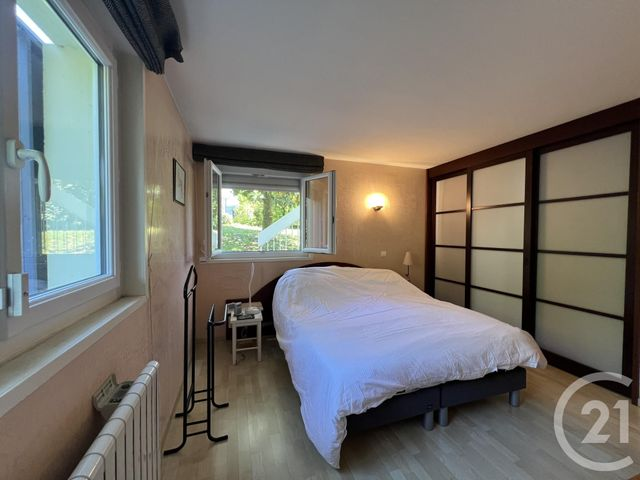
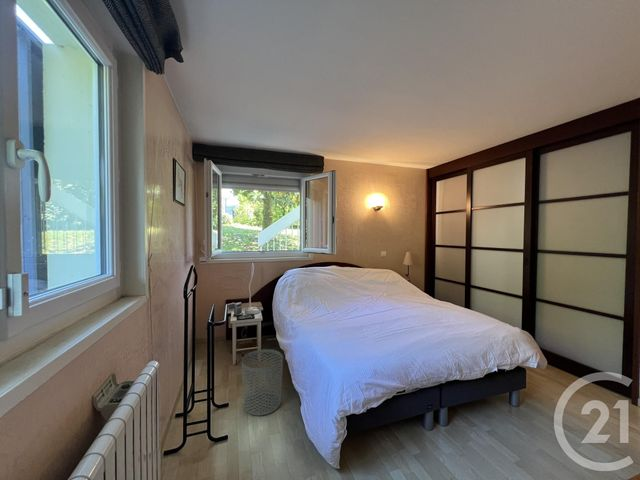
+ waste bin (262, 381)
